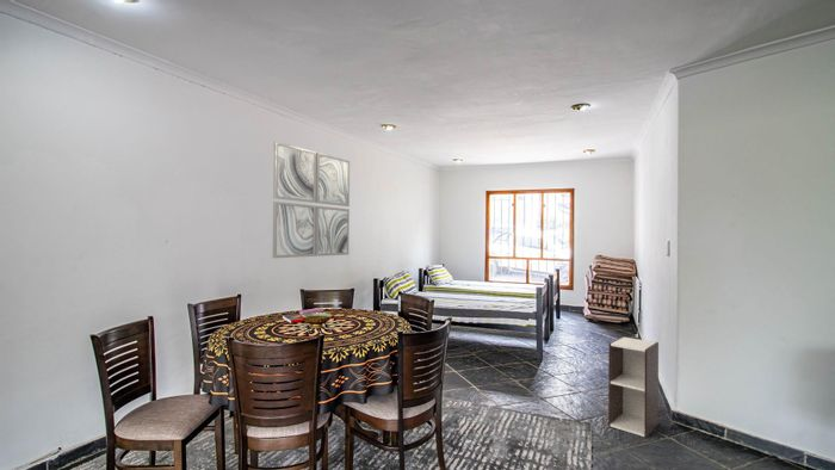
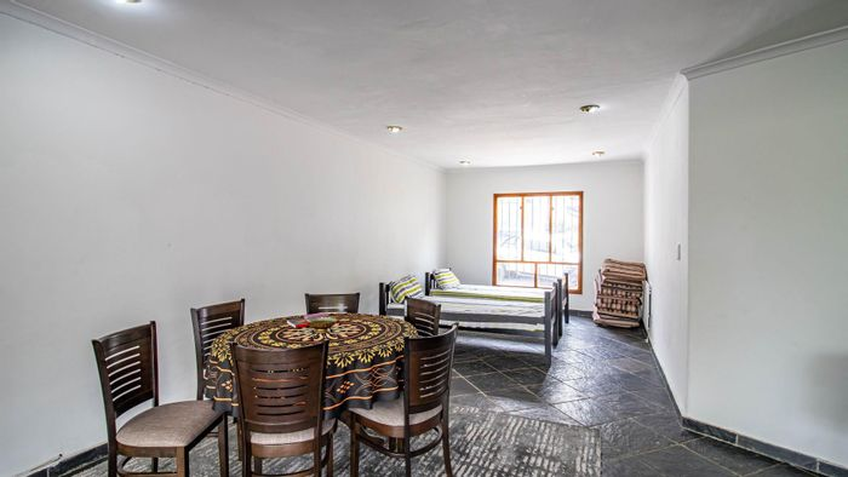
- wall art (314, 205)
- shelf unit (633, 383)
